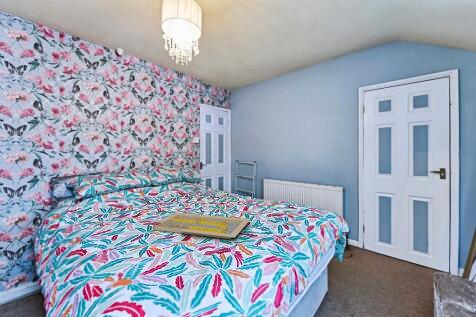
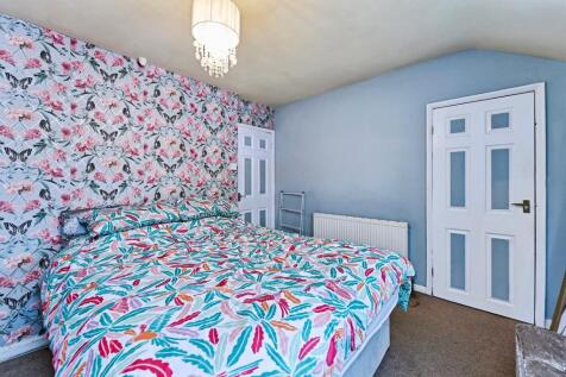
- serving tray (200, 224)
